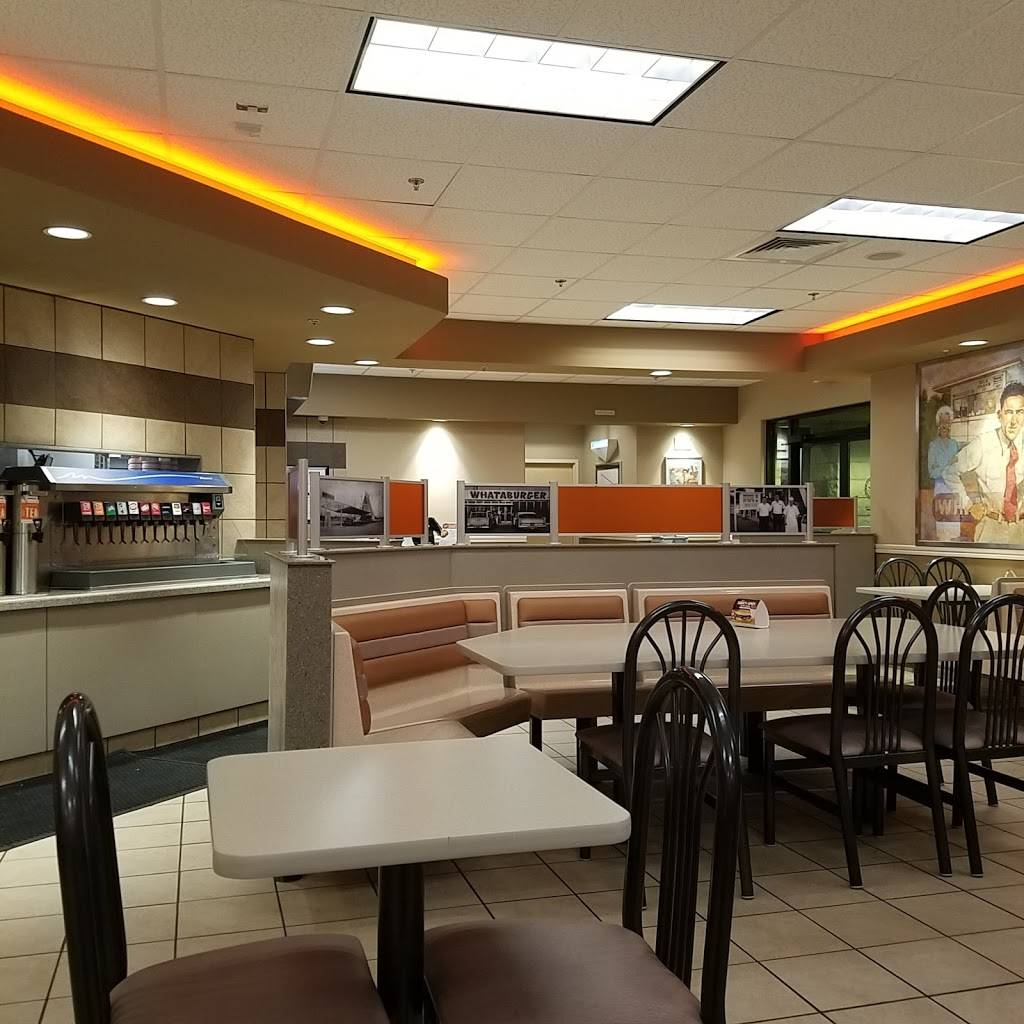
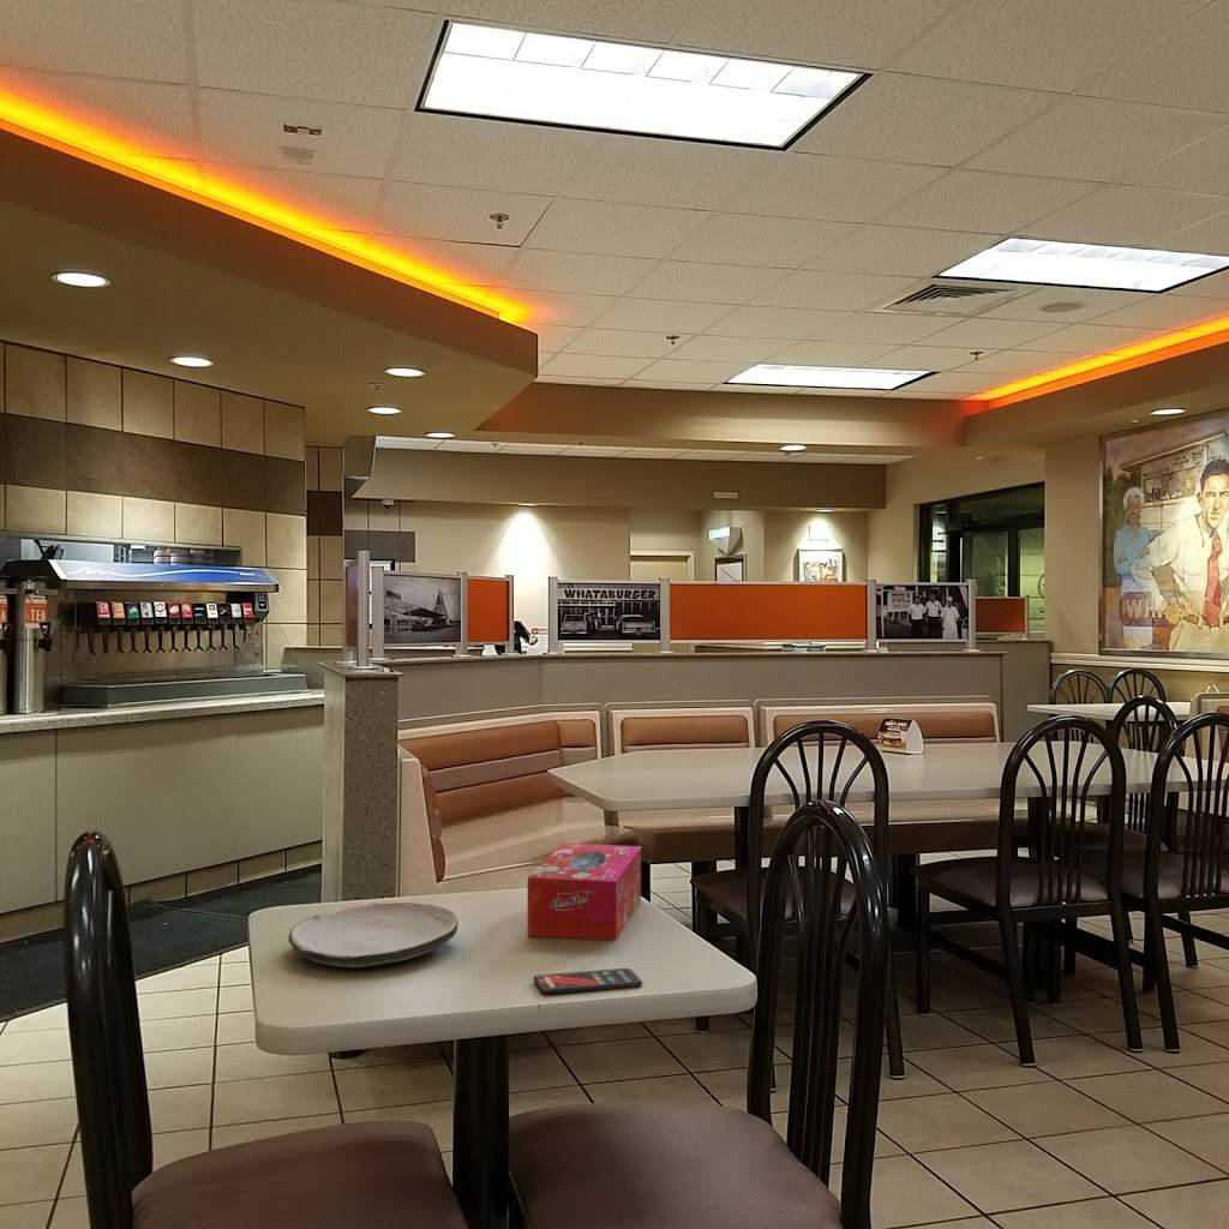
+ smartphone (587, 981)
+ tissue box (587, 888)
+ plate (373, 934)
